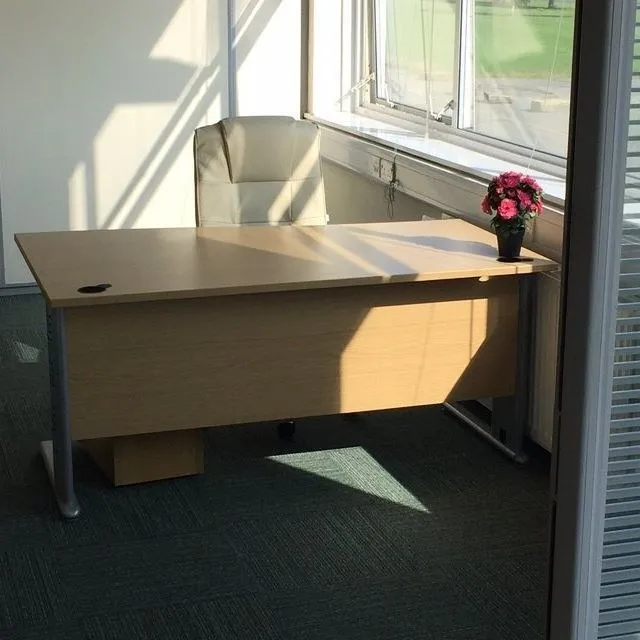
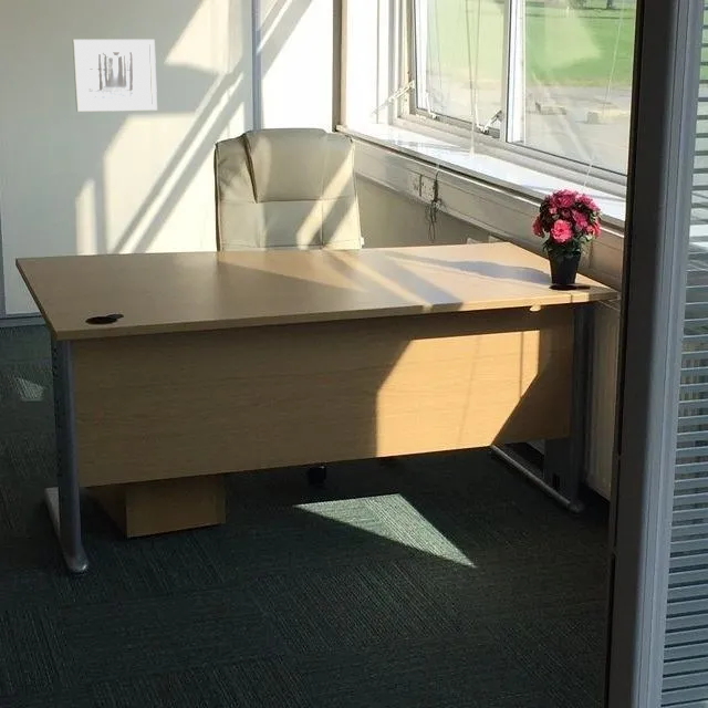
+ wall art (115, 75)
